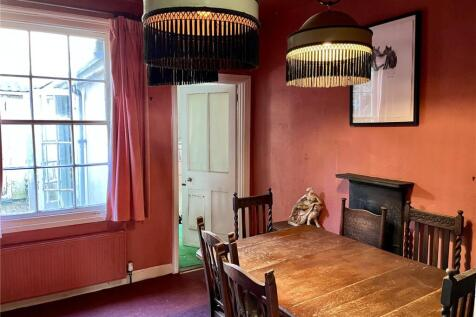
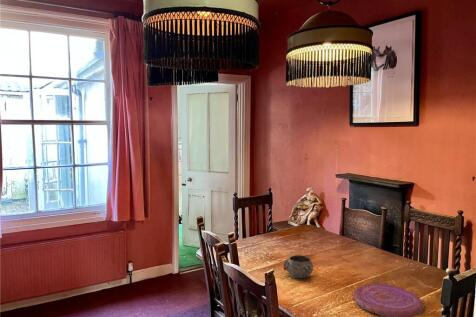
+ plate (387, 299)
+ decorative bowl (298, 268)
